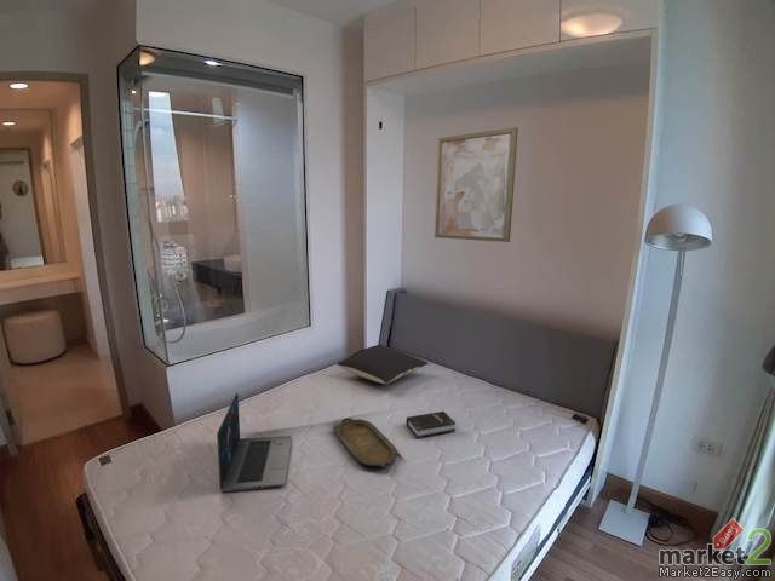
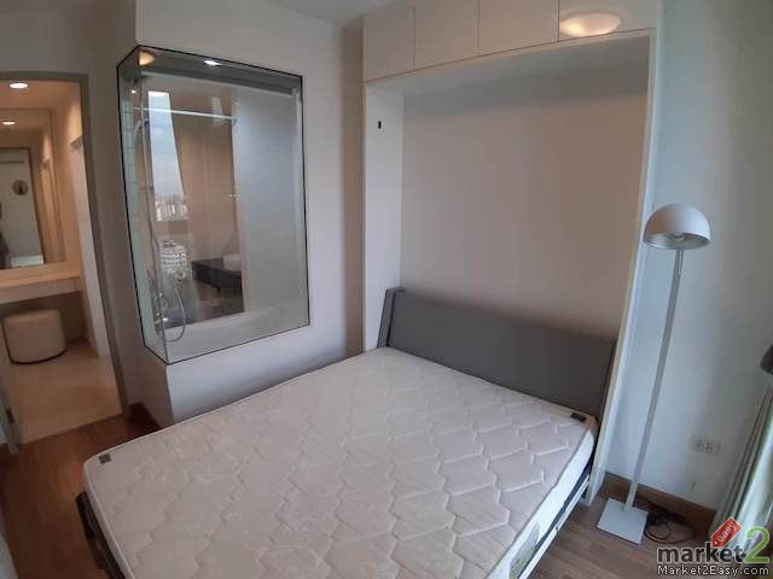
- laptop (258, 438)
- wall art (471, 188)
- hardback book (430, 424)
- serving tray (364, 442)
- pillow (383, 363)
